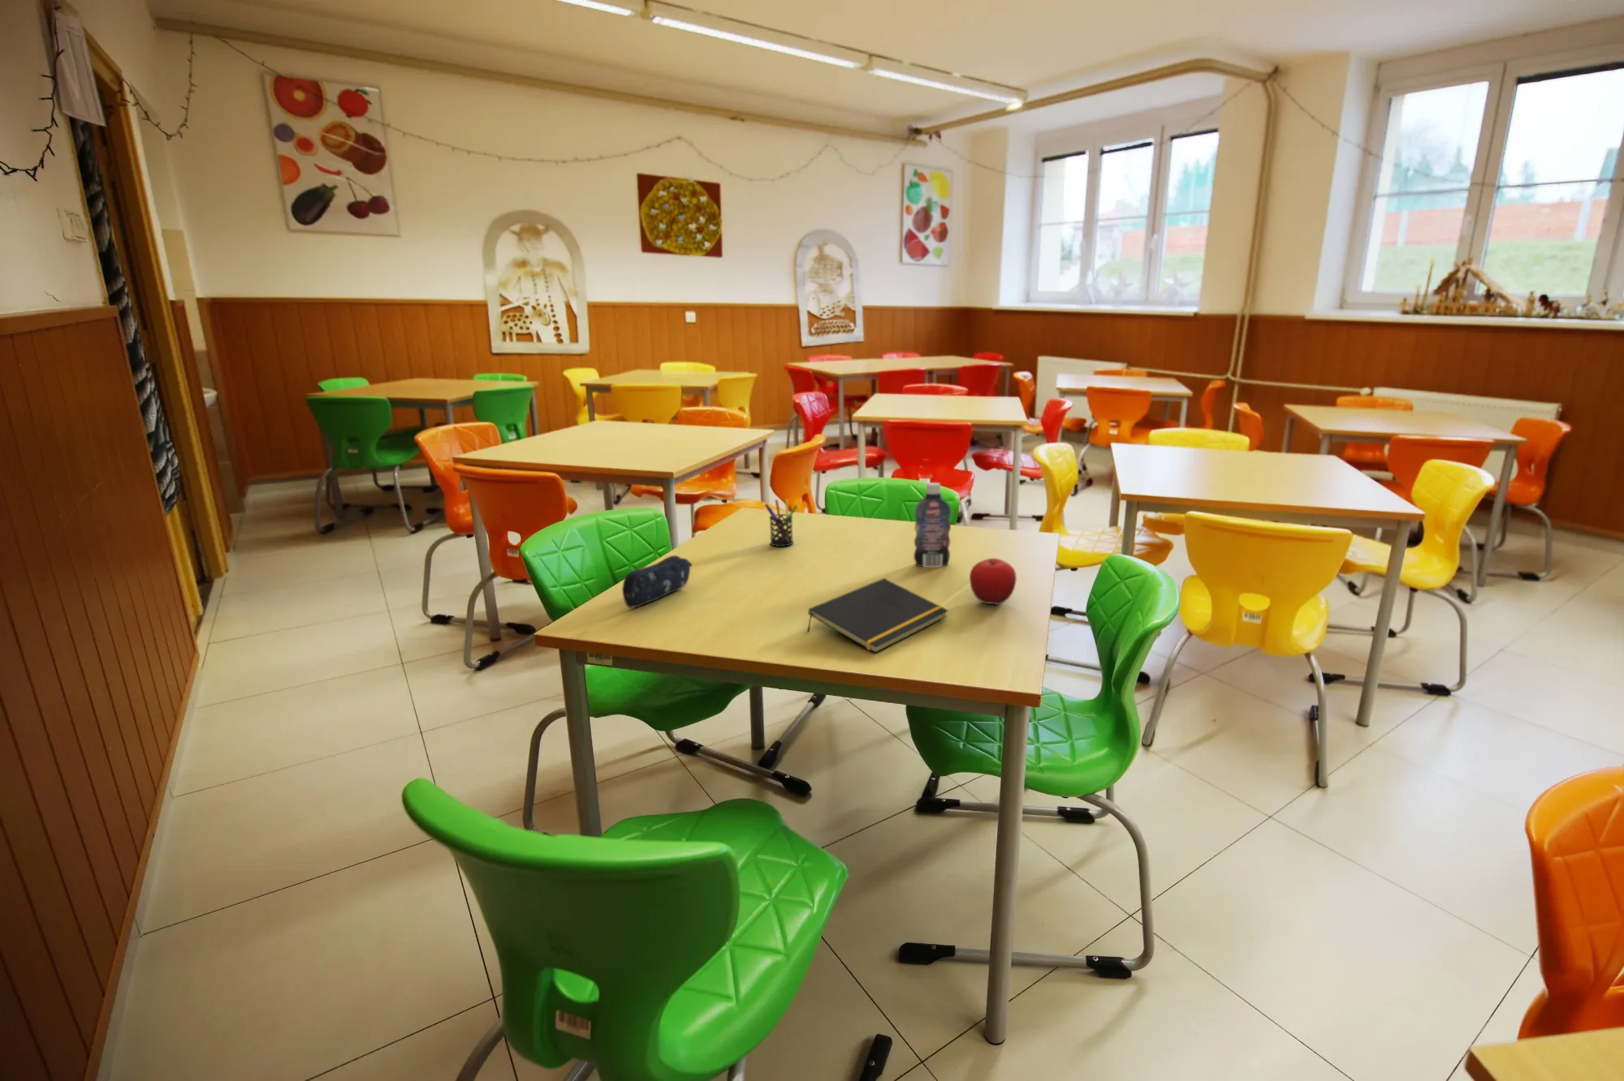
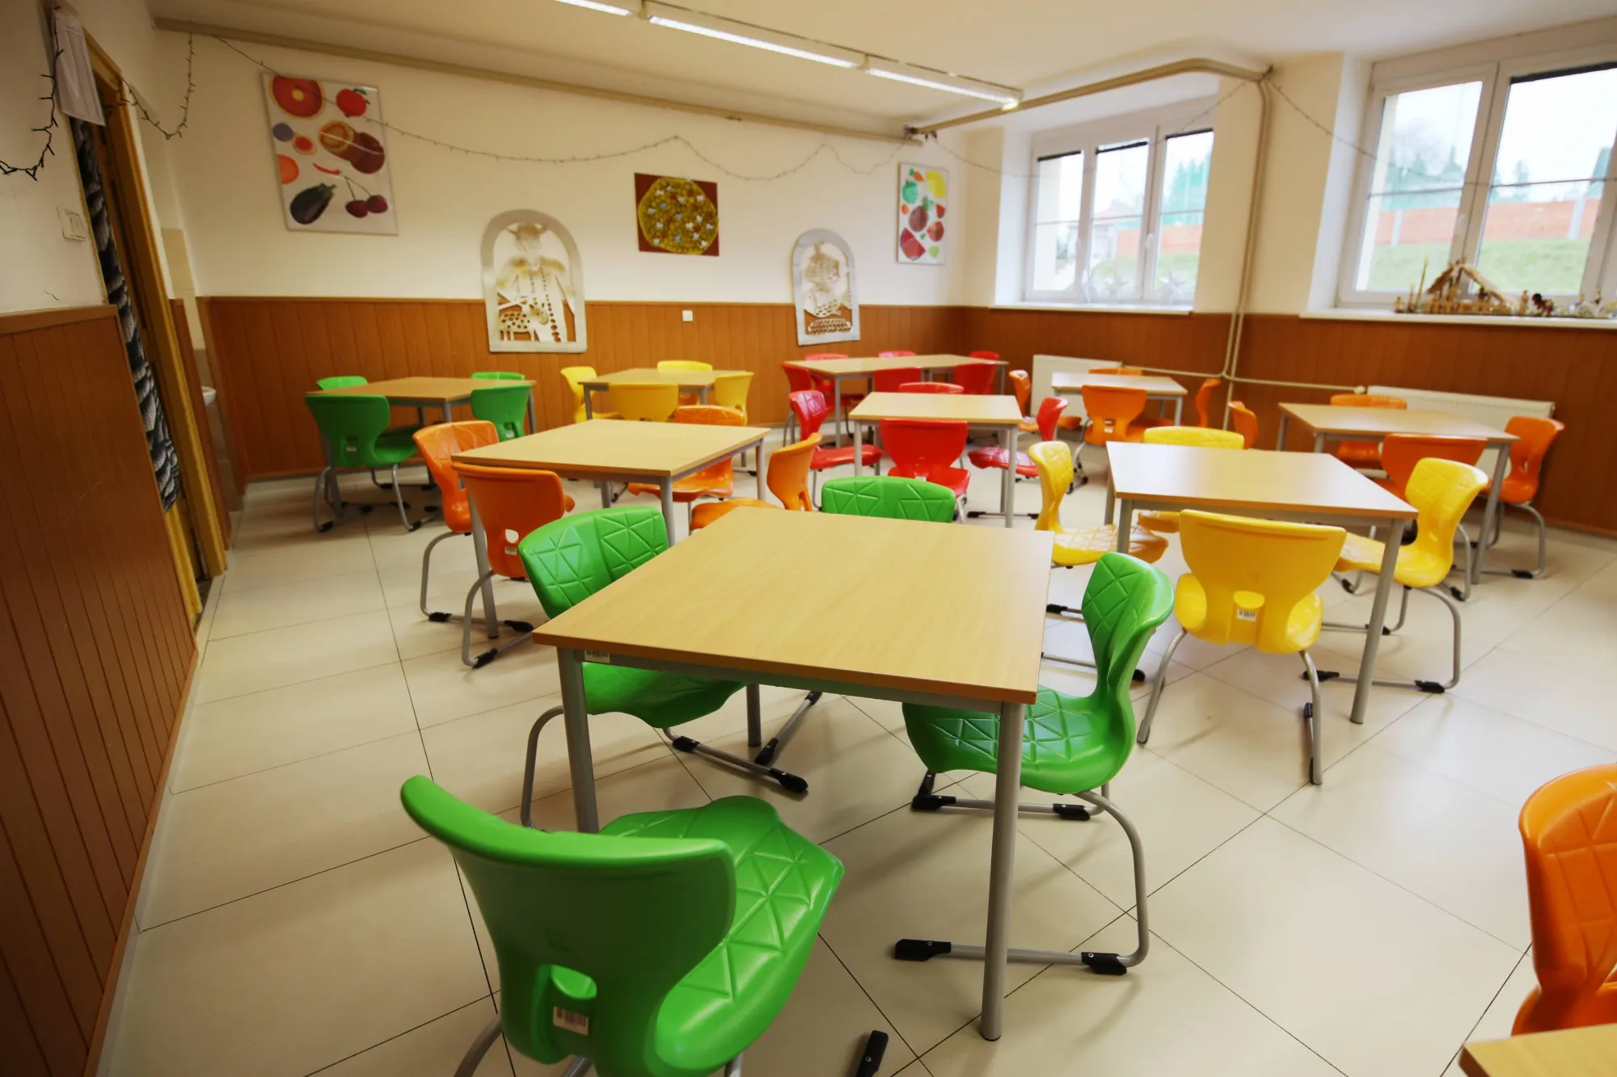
- fruit (993, 580)
- pen holder (782, 521)
- notepad (879, 612)
- pencil case (657, 580)
- bottle (932, 525)
